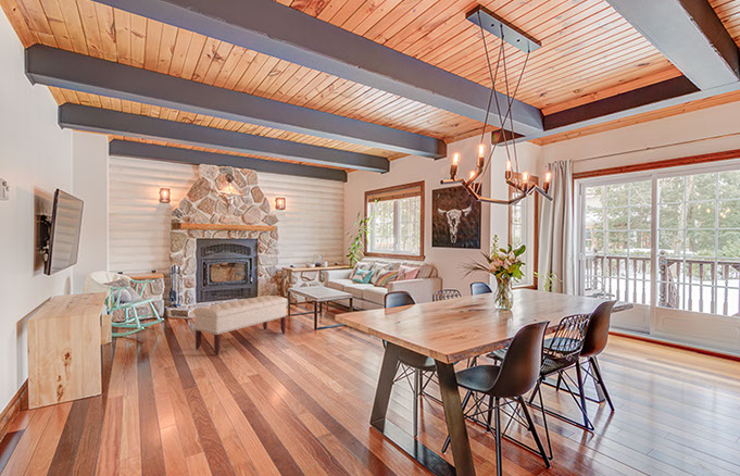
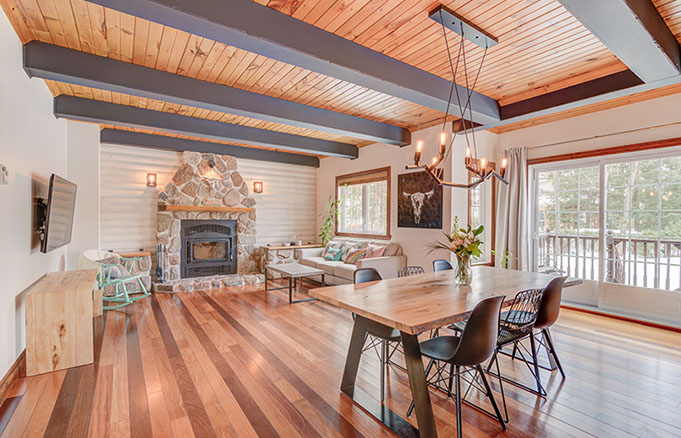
- bench (243, 321)
